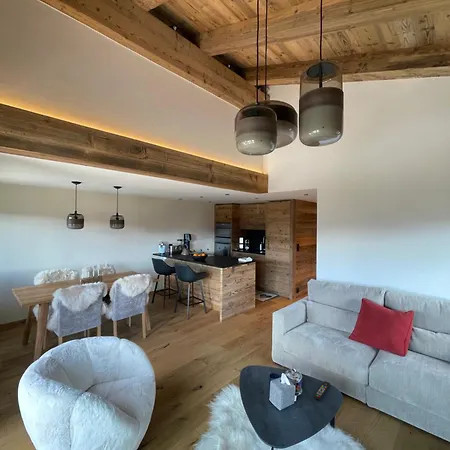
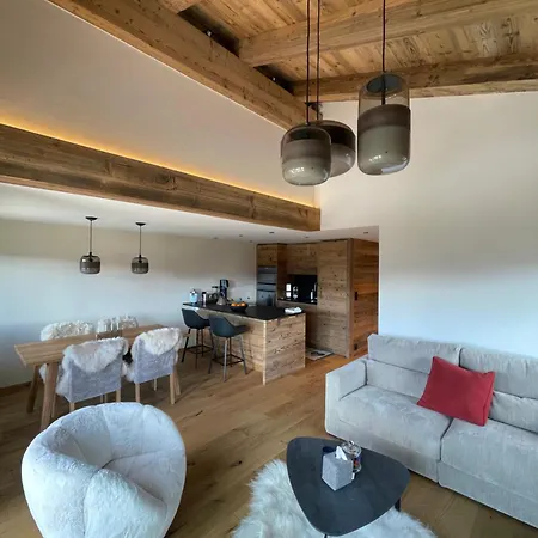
- remote control (322, 390)
